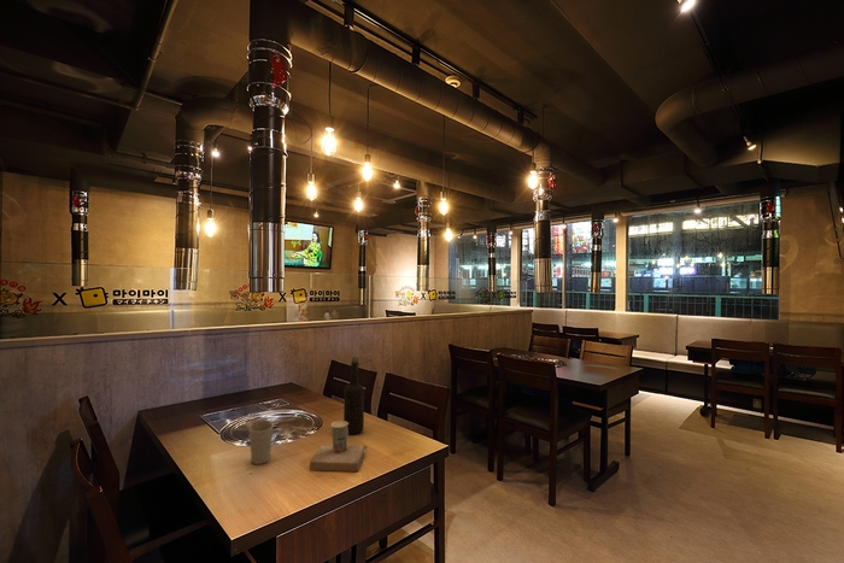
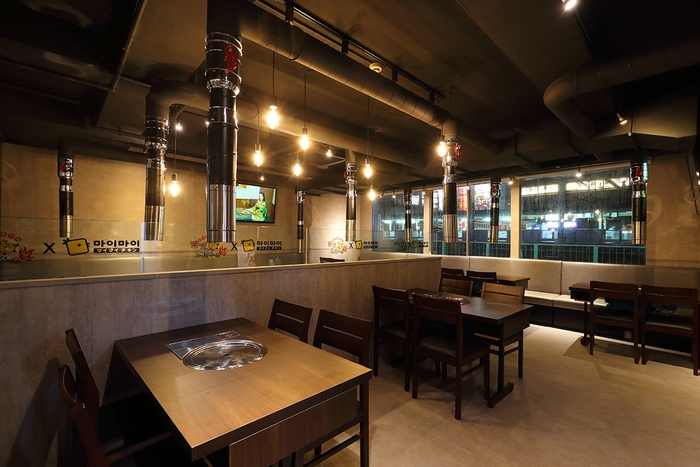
- cup (260, 441)
- bottle (353, 393)
- cup (340, 440)
